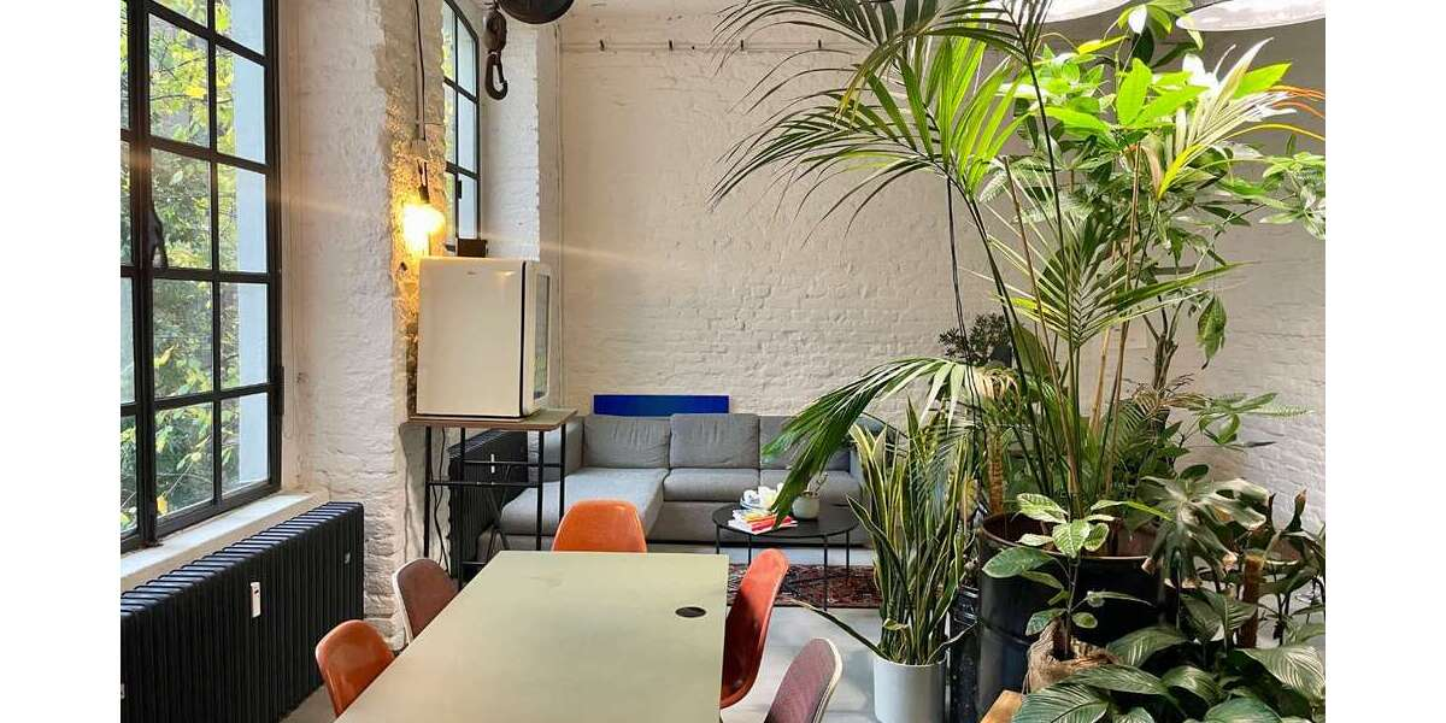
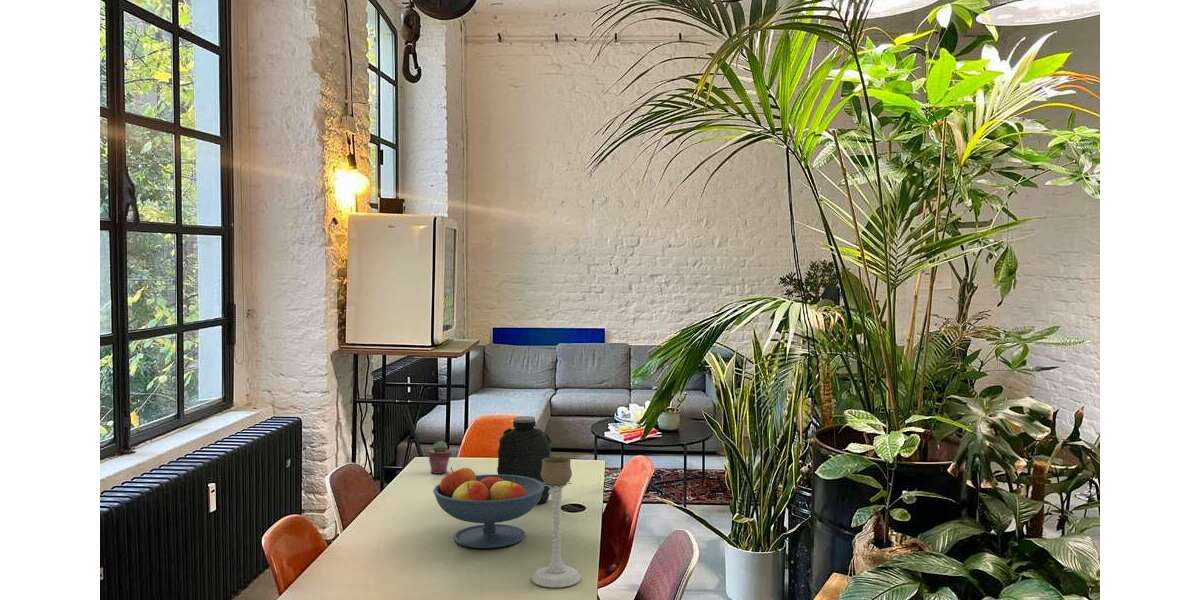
+ candle holder (556, 519)
+ water jug (524, 459)
+ fruit bowl (489, 503)
+ potted succulent (439, 456)
